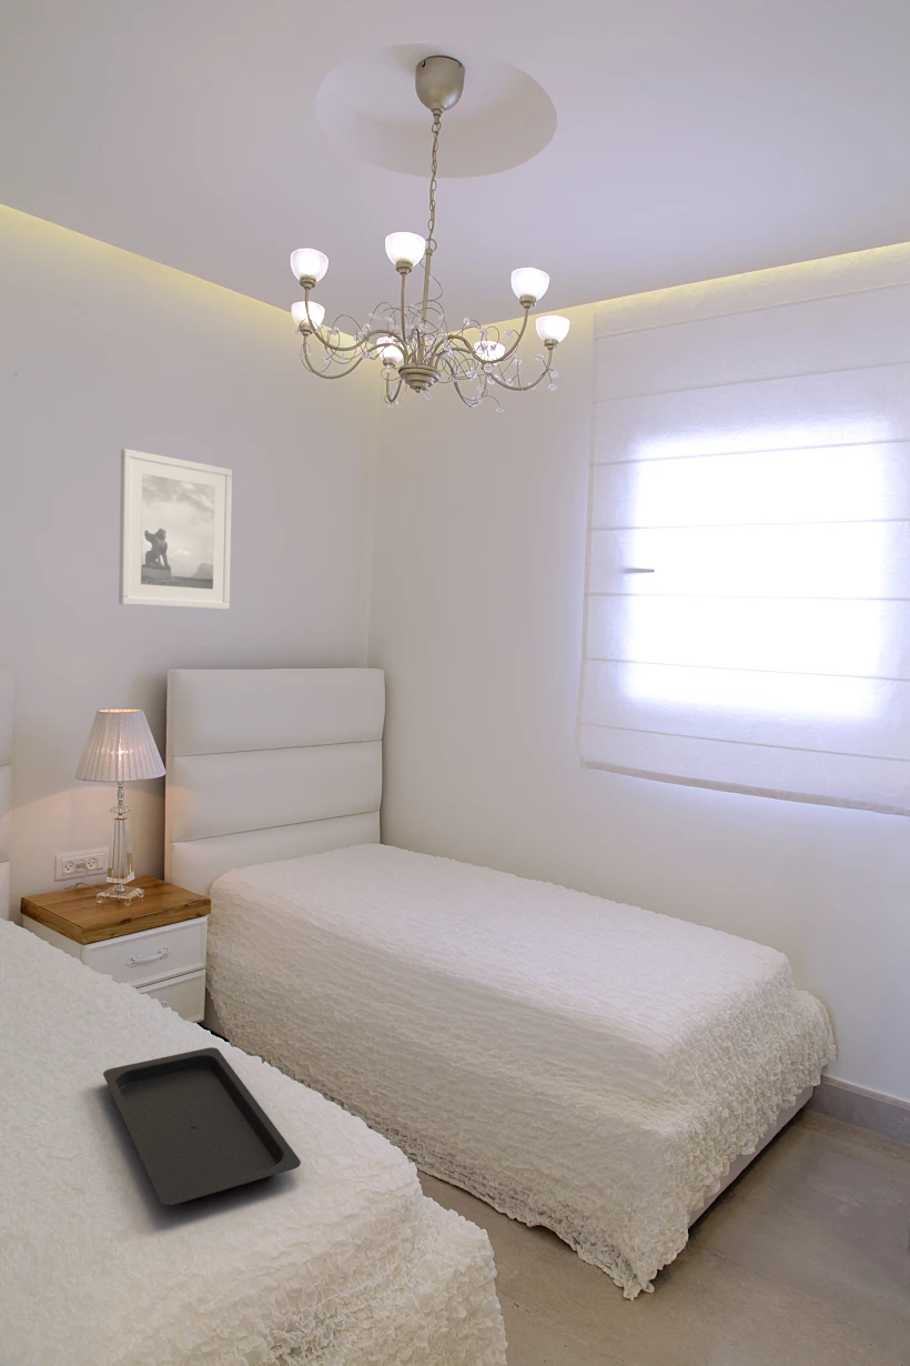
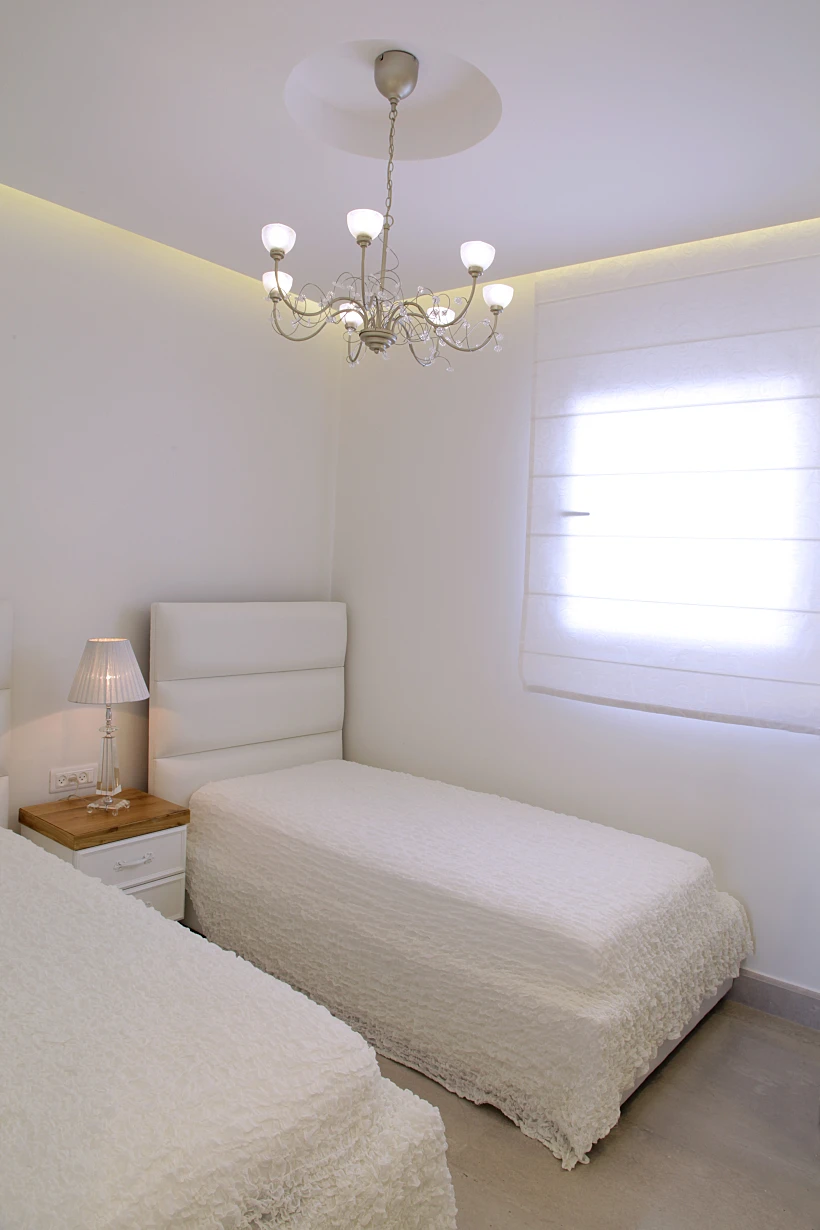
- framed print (178, 533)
- serving tray (193, 1119)
